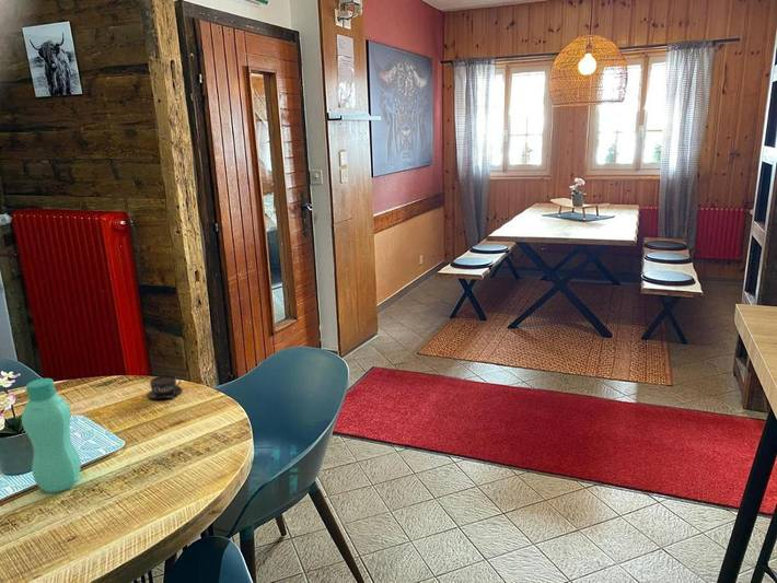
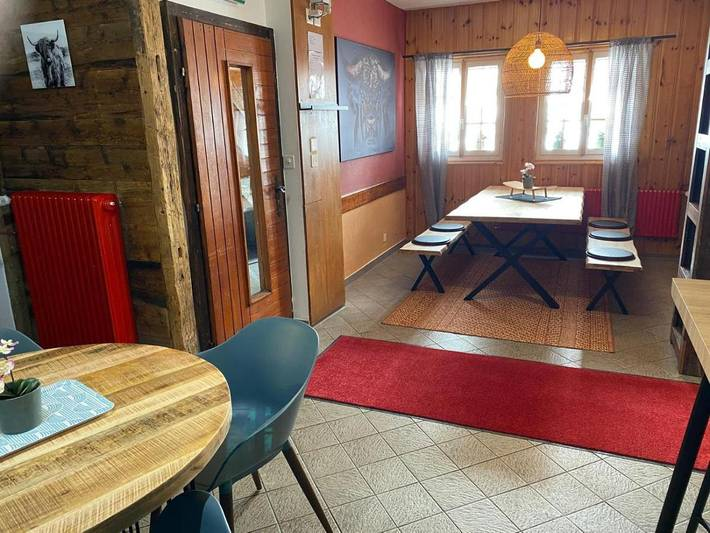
- teacup (164, 387)
- bottle (50, 434)
